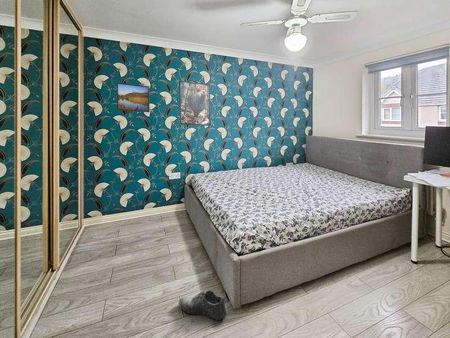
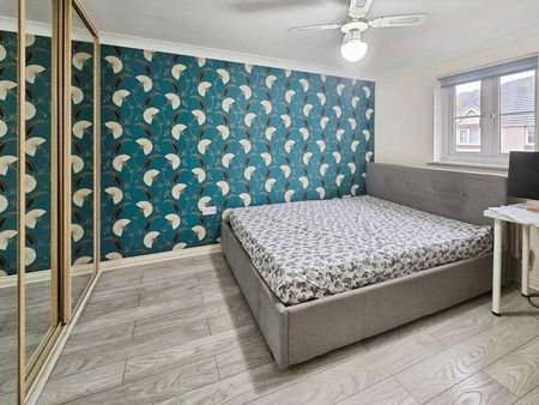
- shoe (201, 300)
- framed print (133, 97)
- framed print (195, 103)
